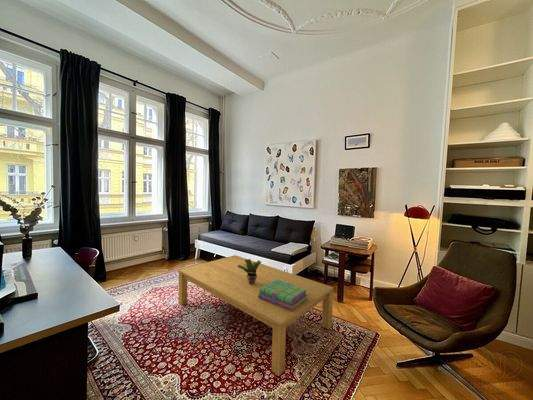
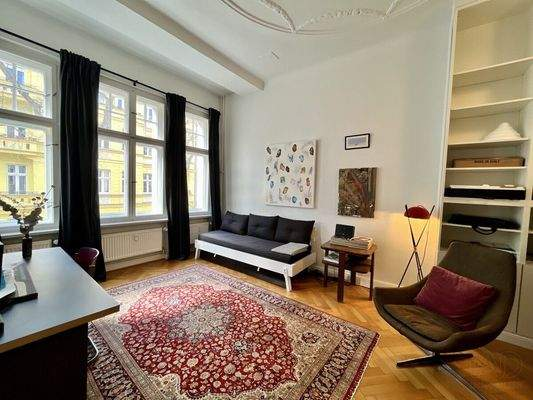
- coffee table (249, 296)
- stack of books (283, 293)
- potted plant (252, 271)
